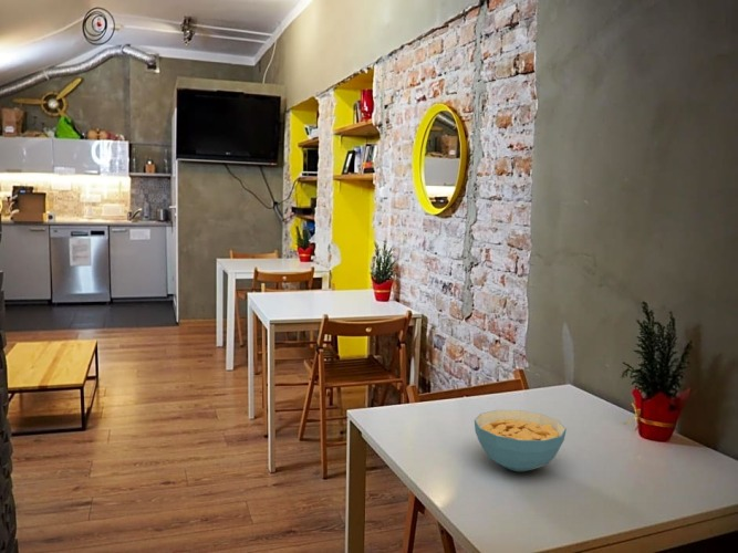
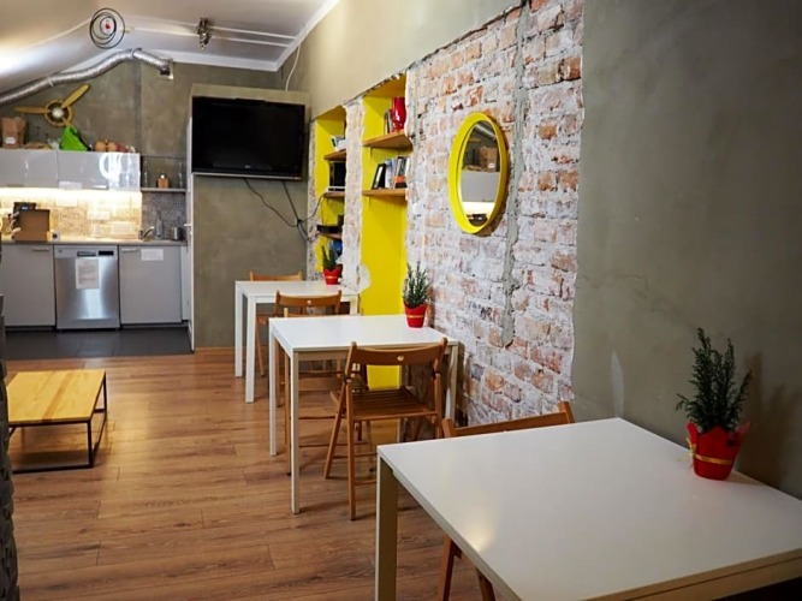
- cereal bowl (518, 445)
